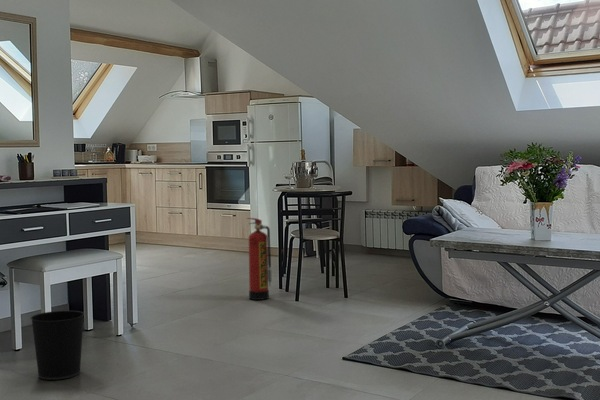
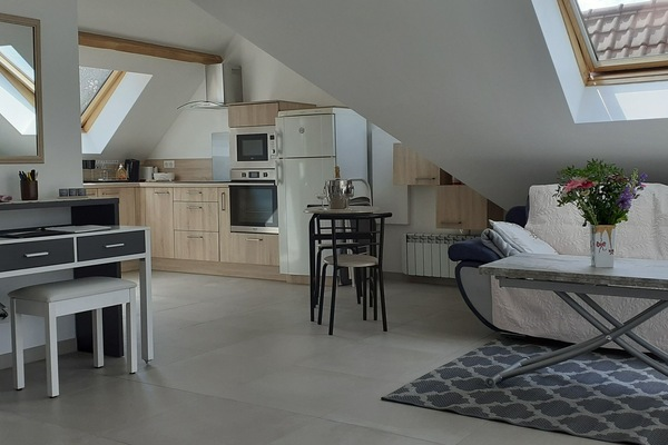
- fire extinguisher (258, 258)
- wastebasket (58, 344)
